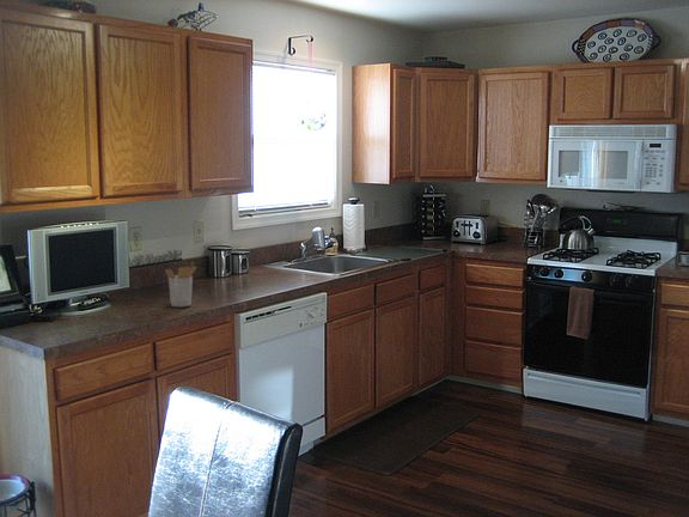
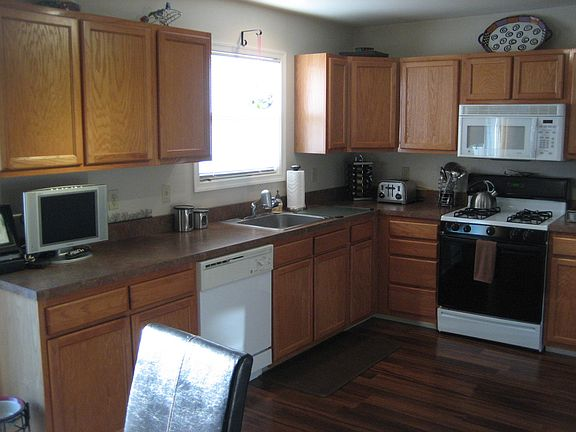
- utensil holder (183, 284)
